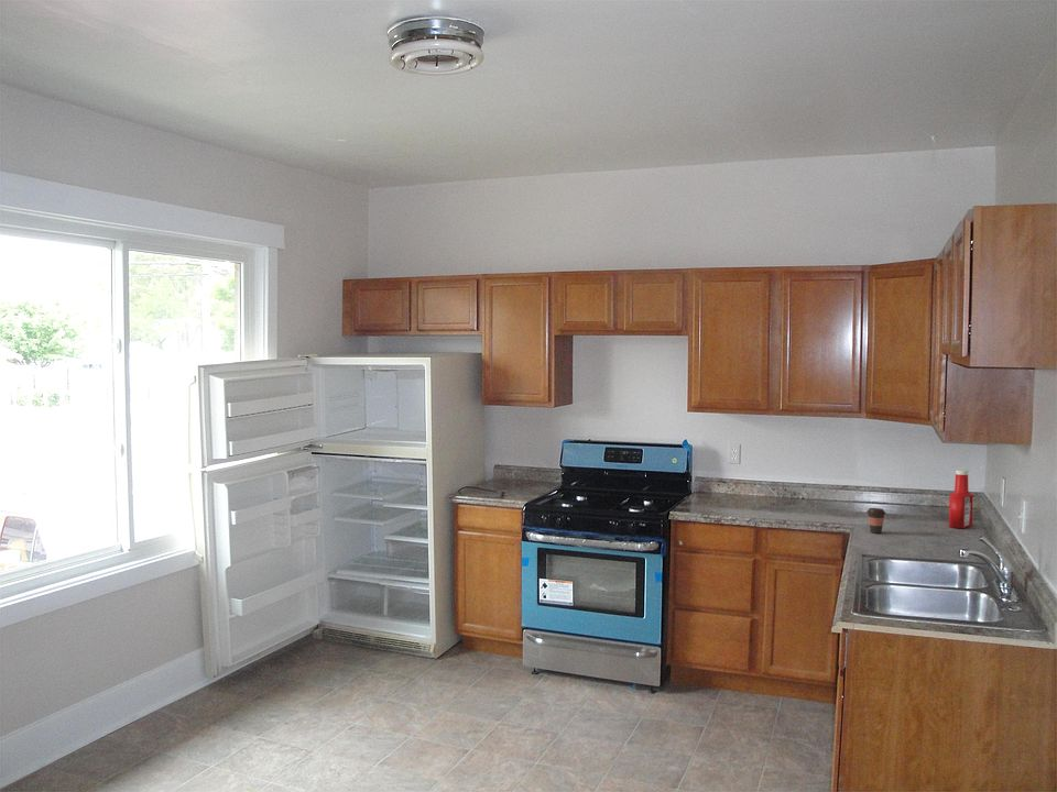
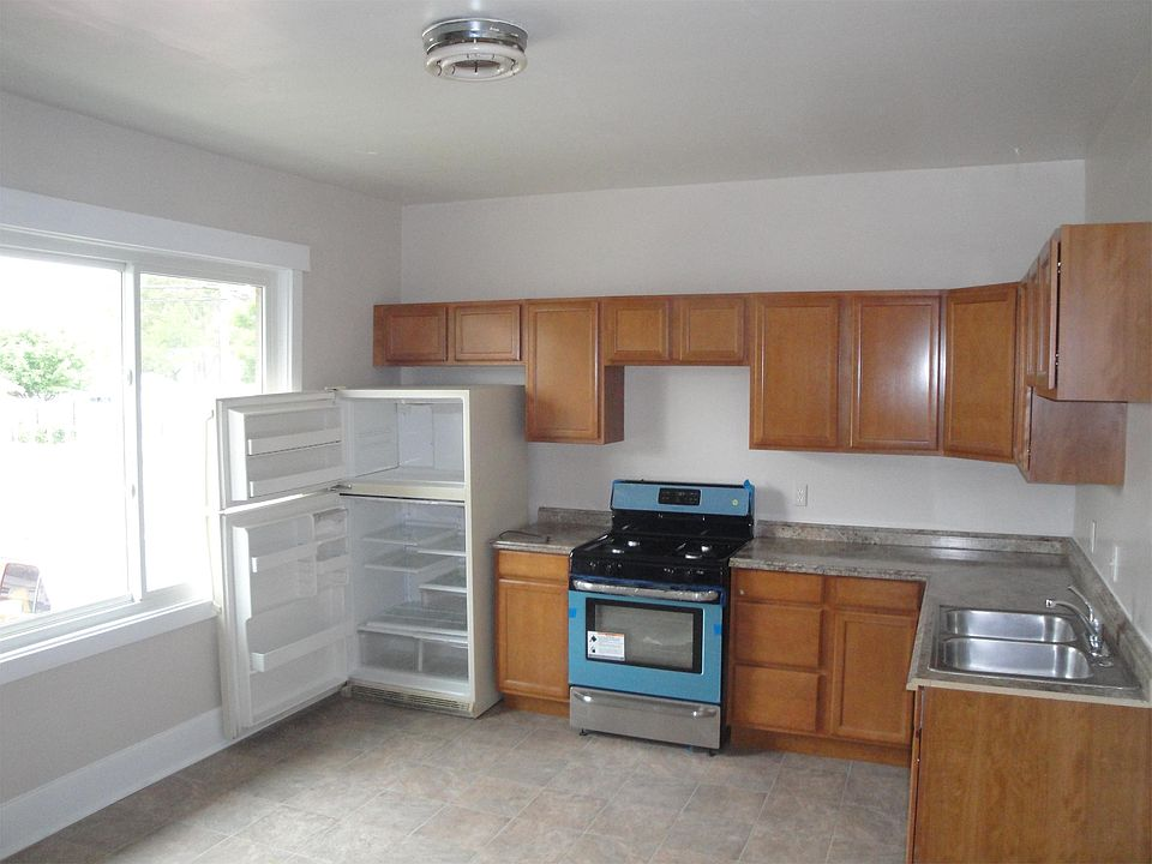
- coffee cup (875, 520)
- soap bottle (961, 497)
